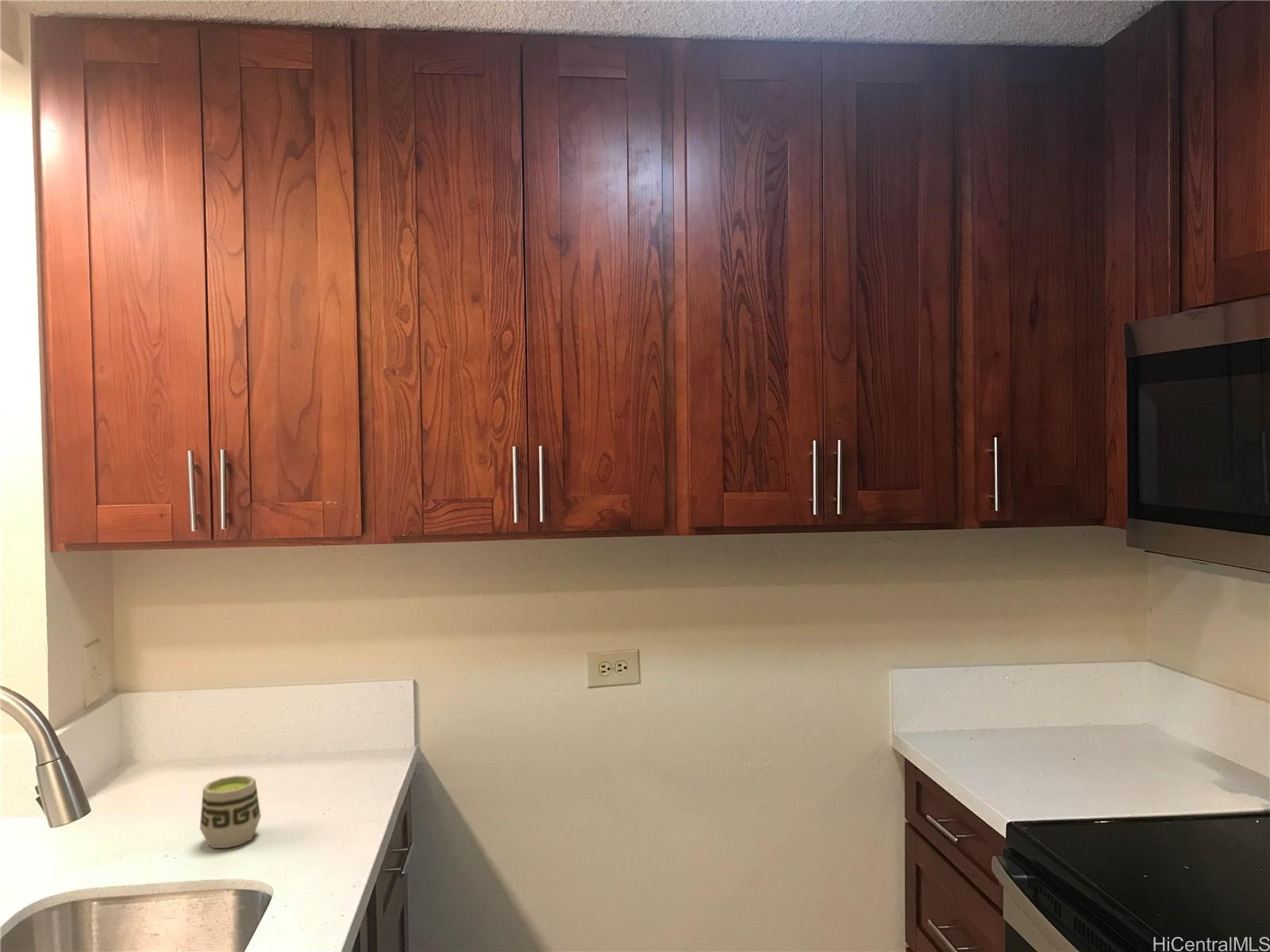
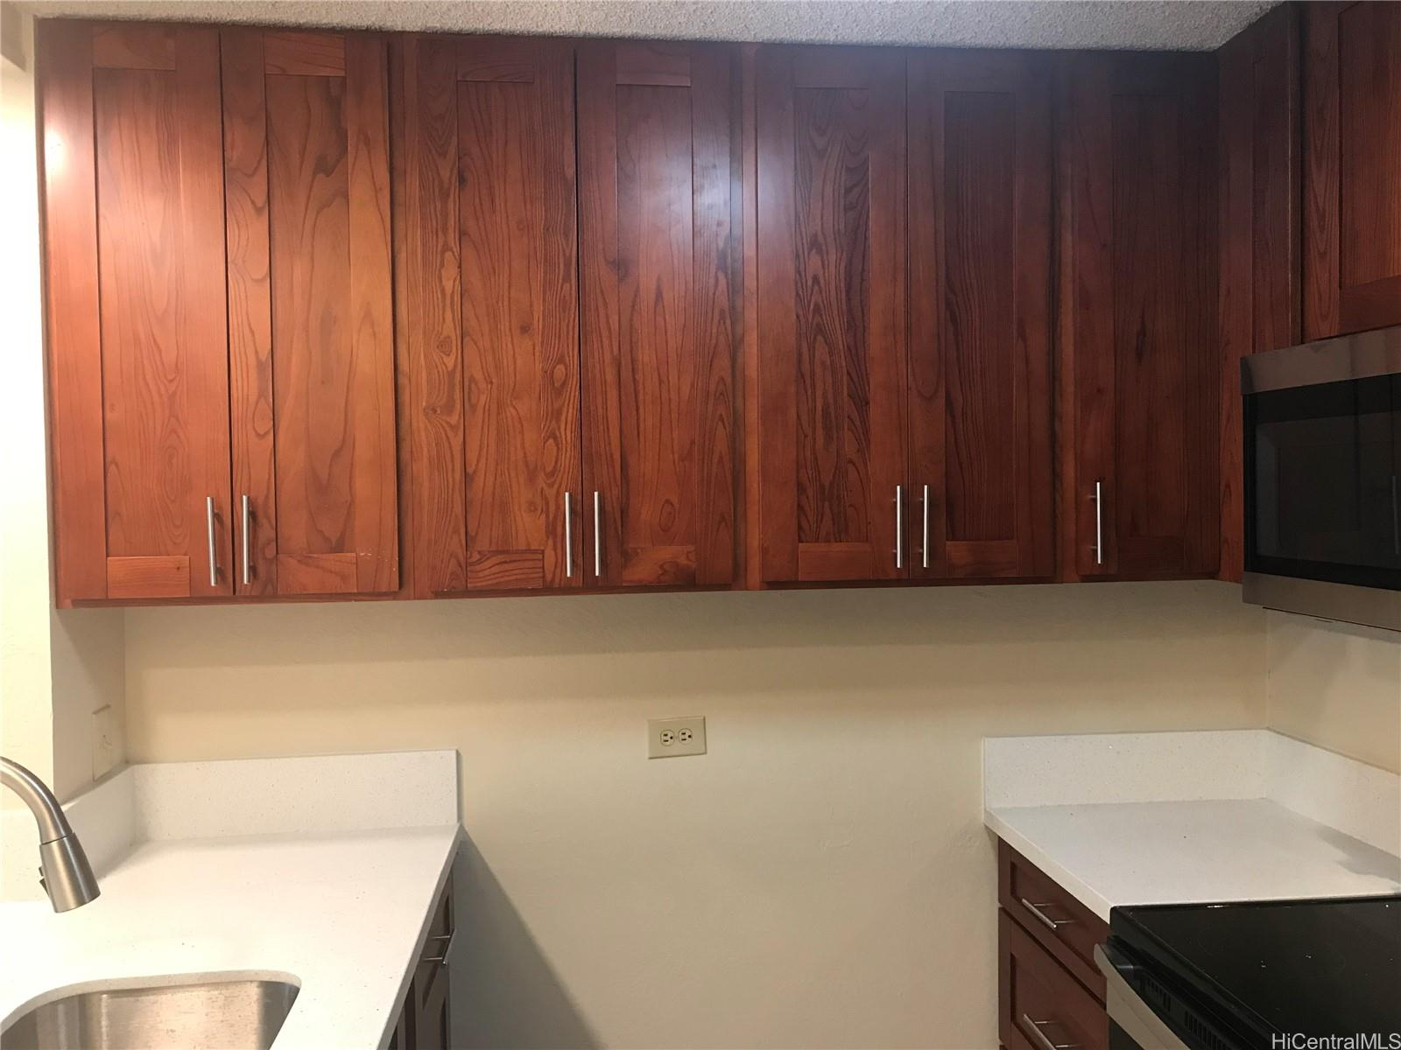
- cup (230, 811)
